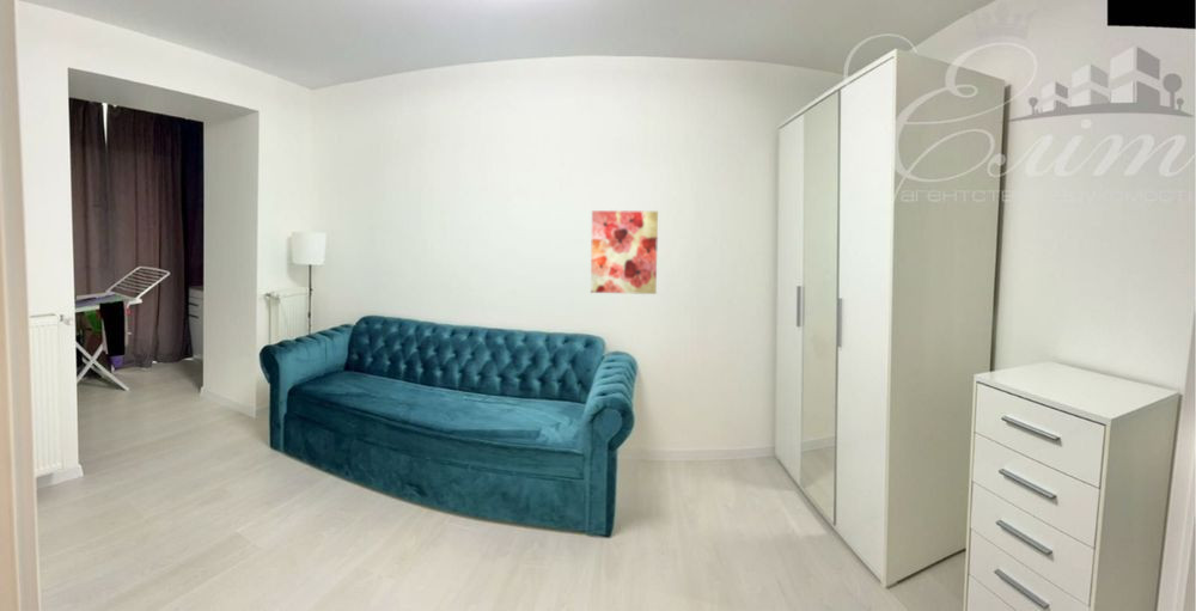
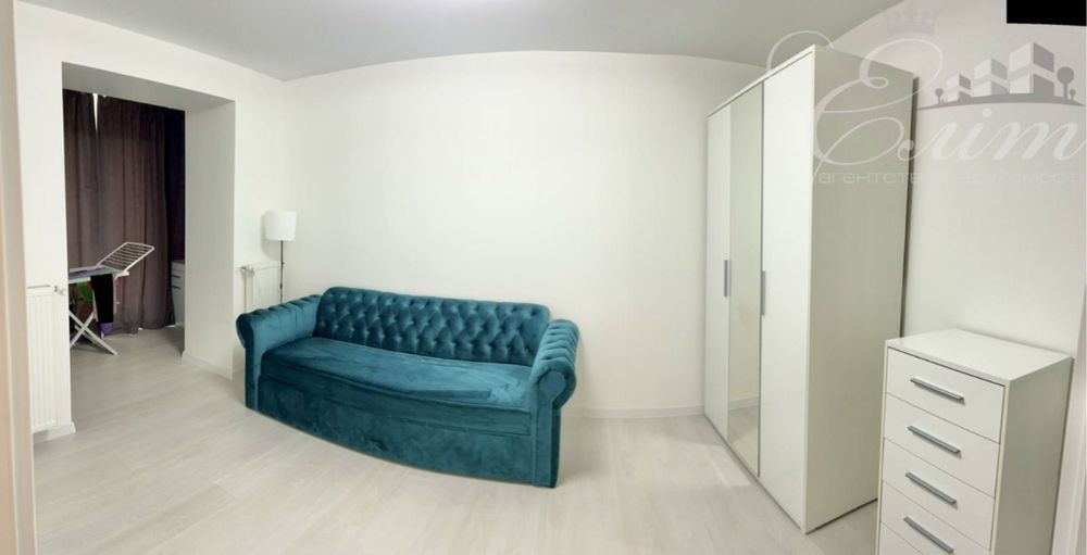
- wall art (623, 252)
